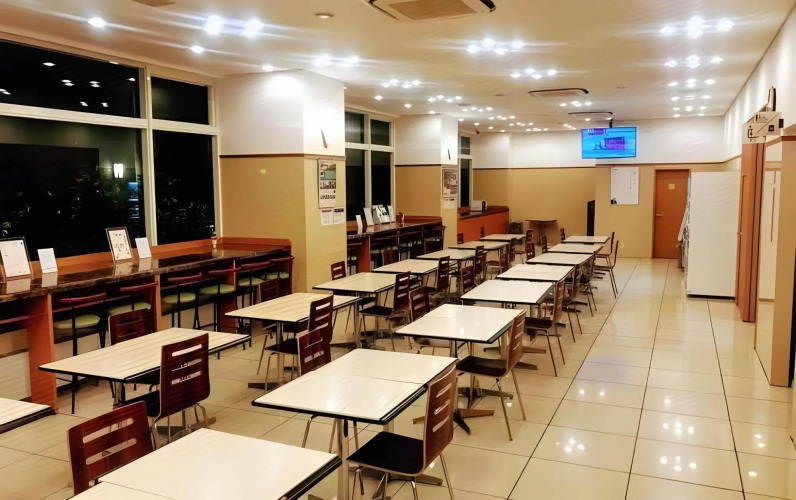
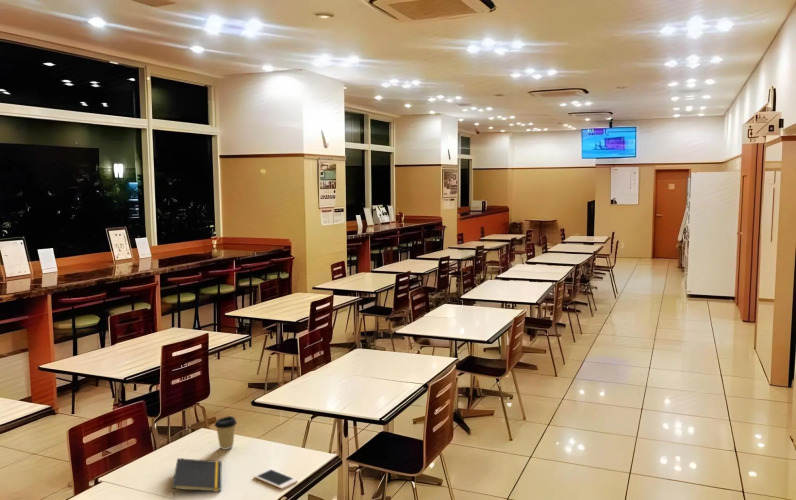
+ cell phone (275, 478)
+ coffee cup (226, 433)
+ notepad (198, 474)
